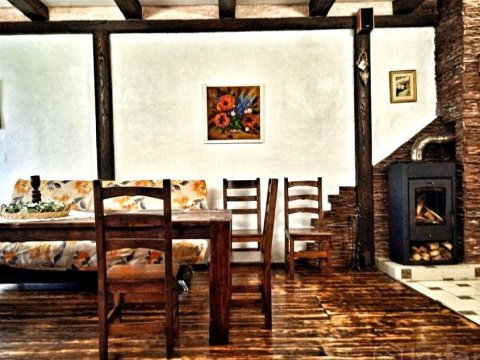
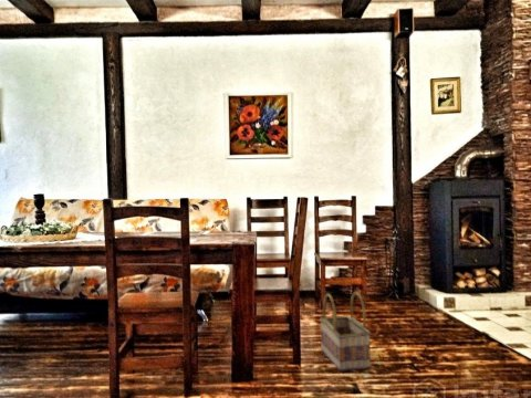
+ basket (344, 325)
